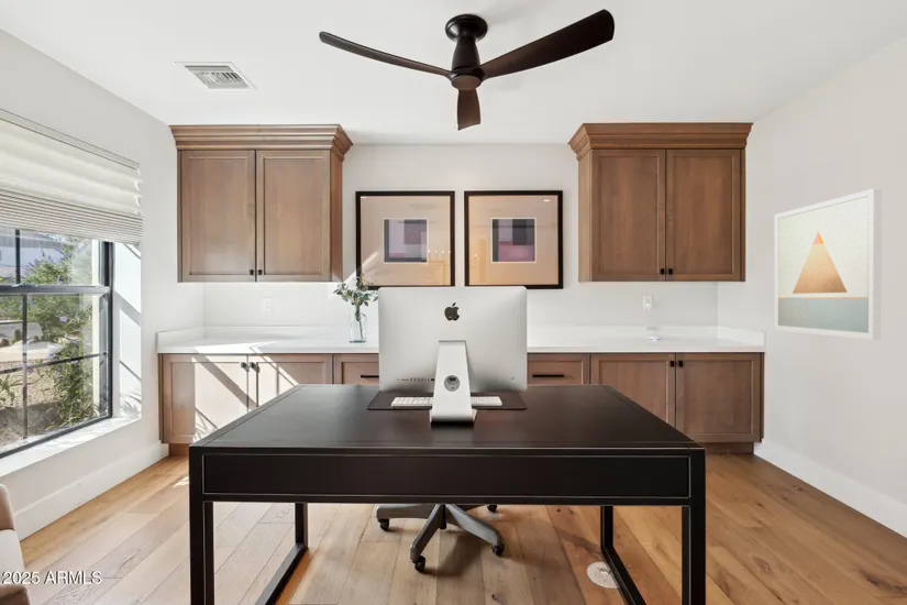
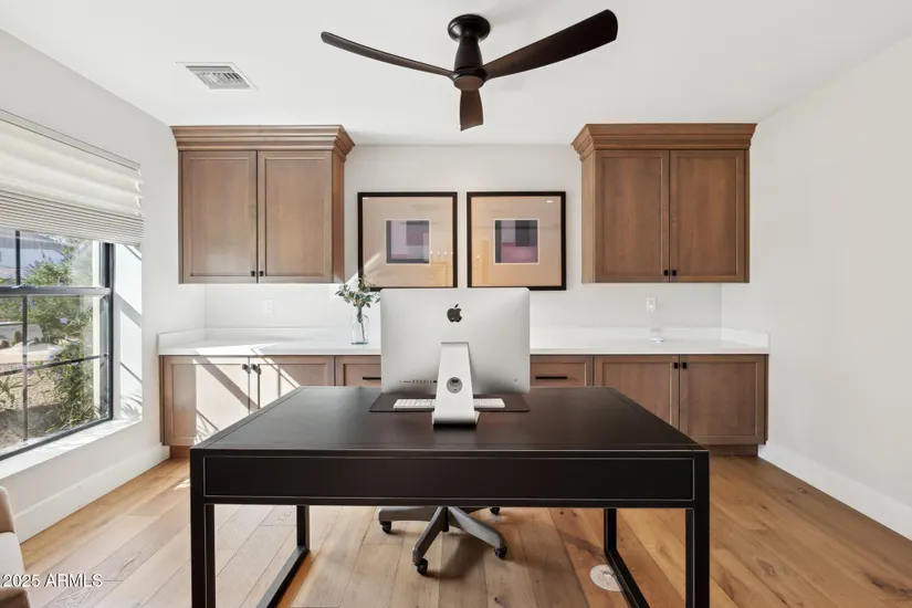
- wall art (820, 268)
